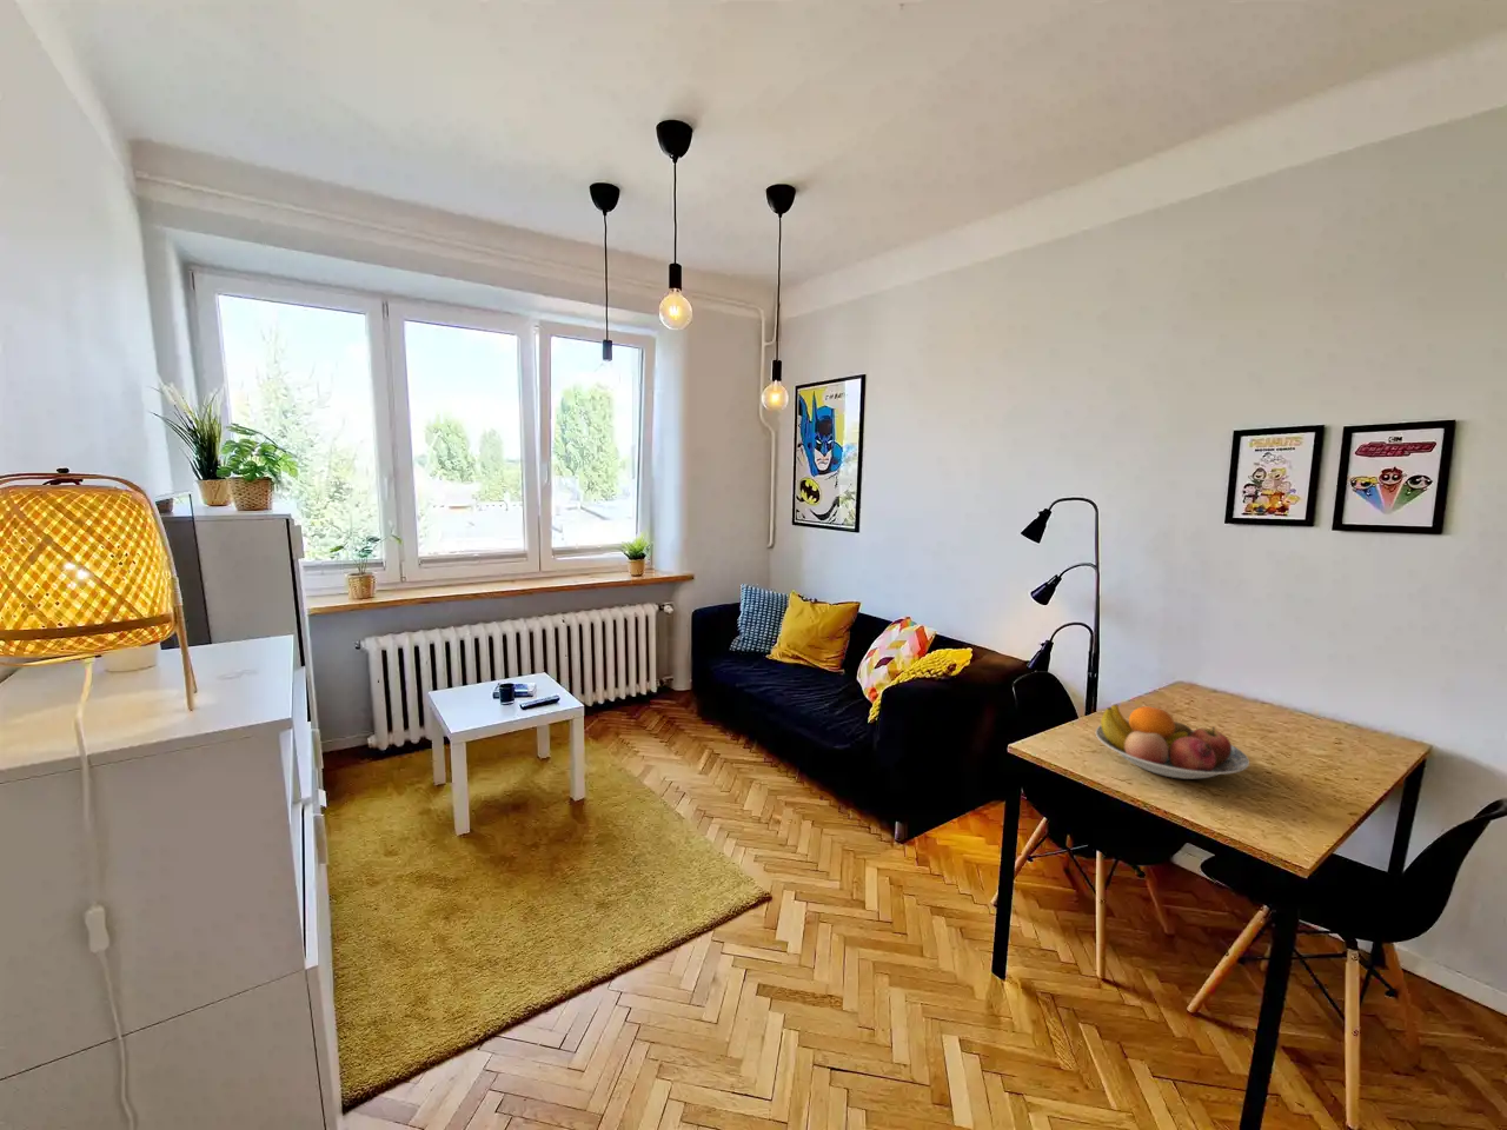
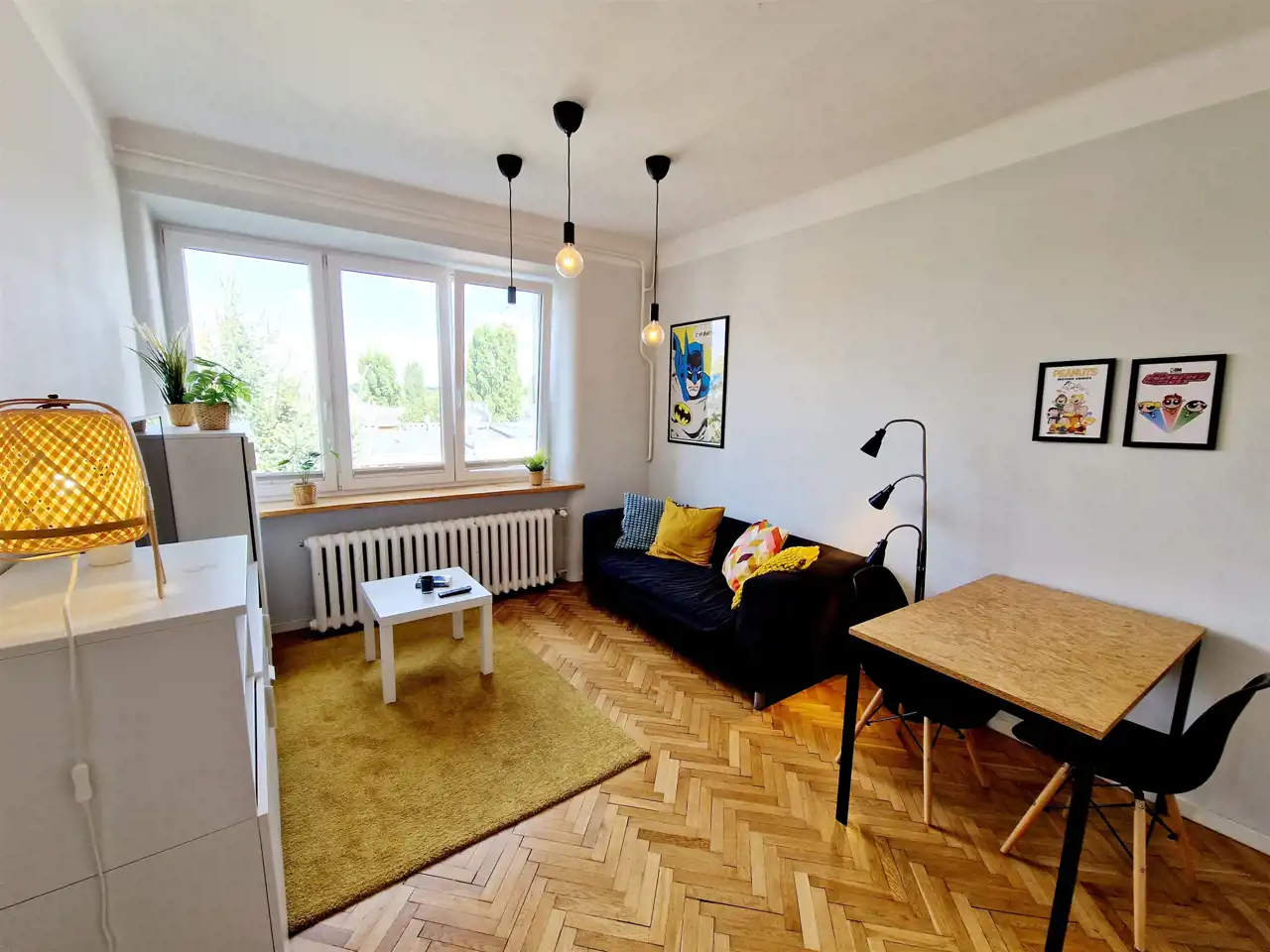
- fruit bowl (1168, 739)
